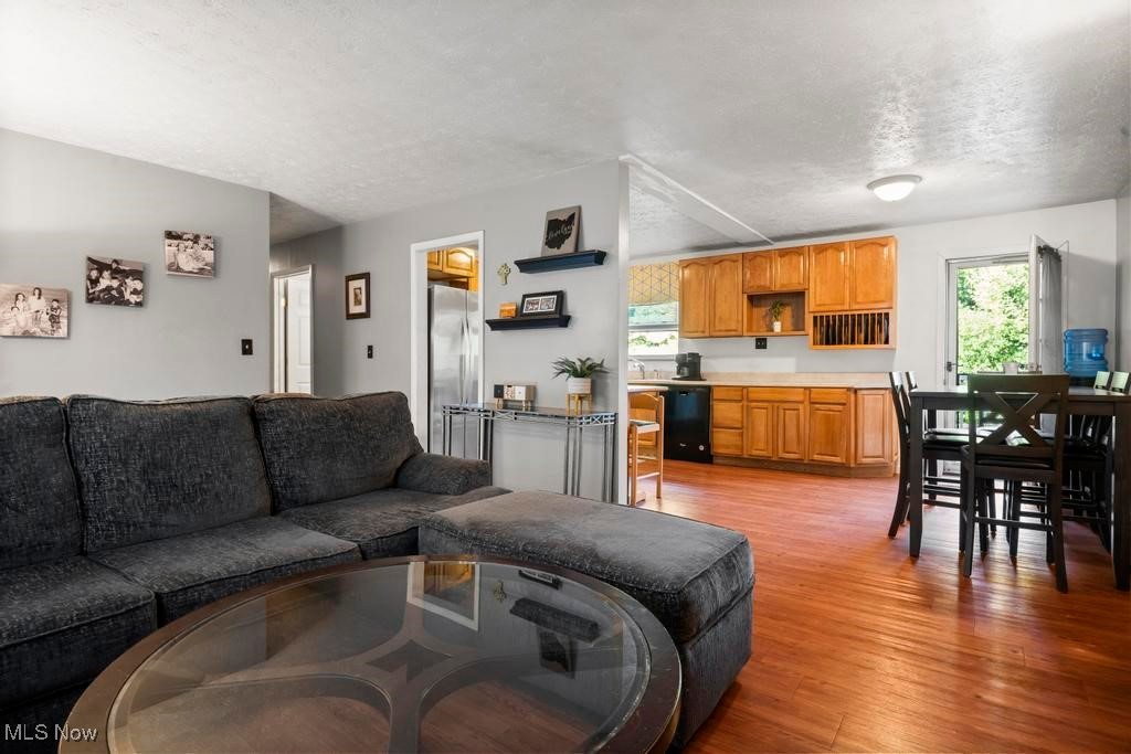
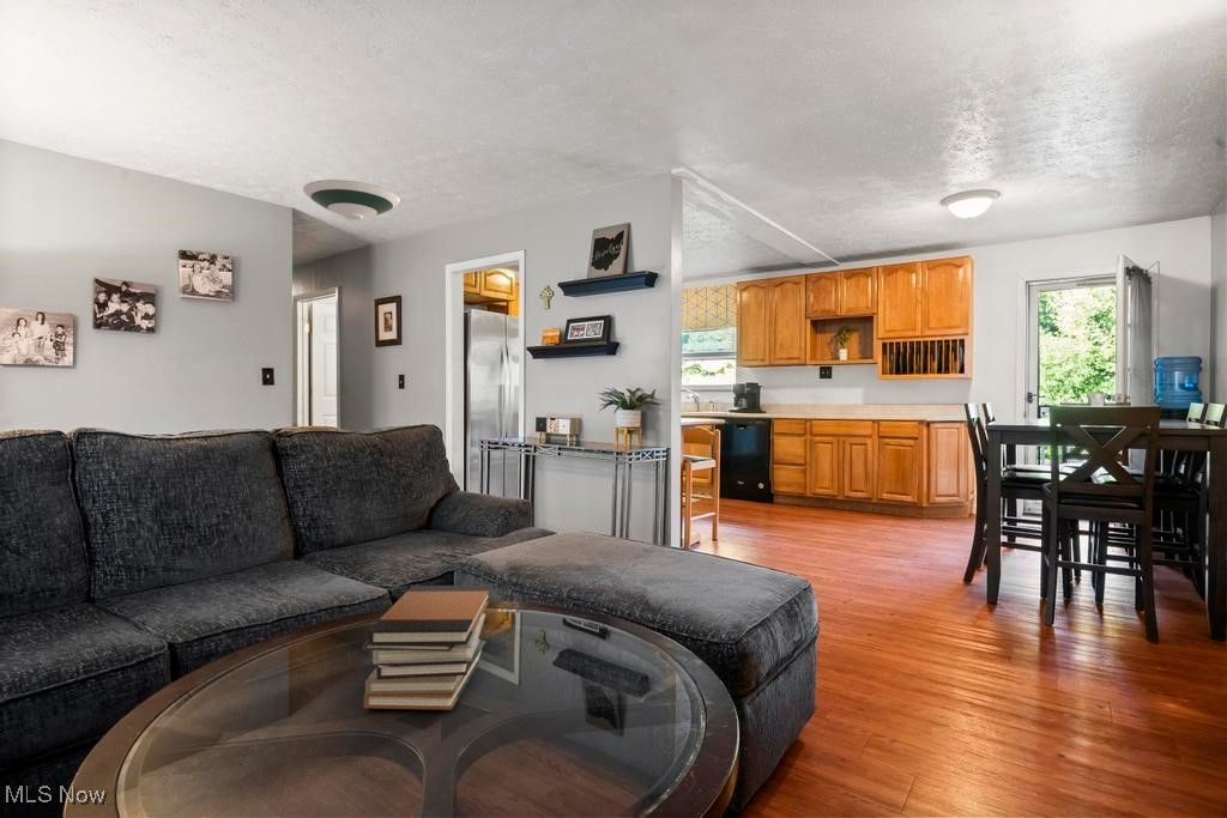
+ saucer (352, 206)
+ book stack (434, 640)
